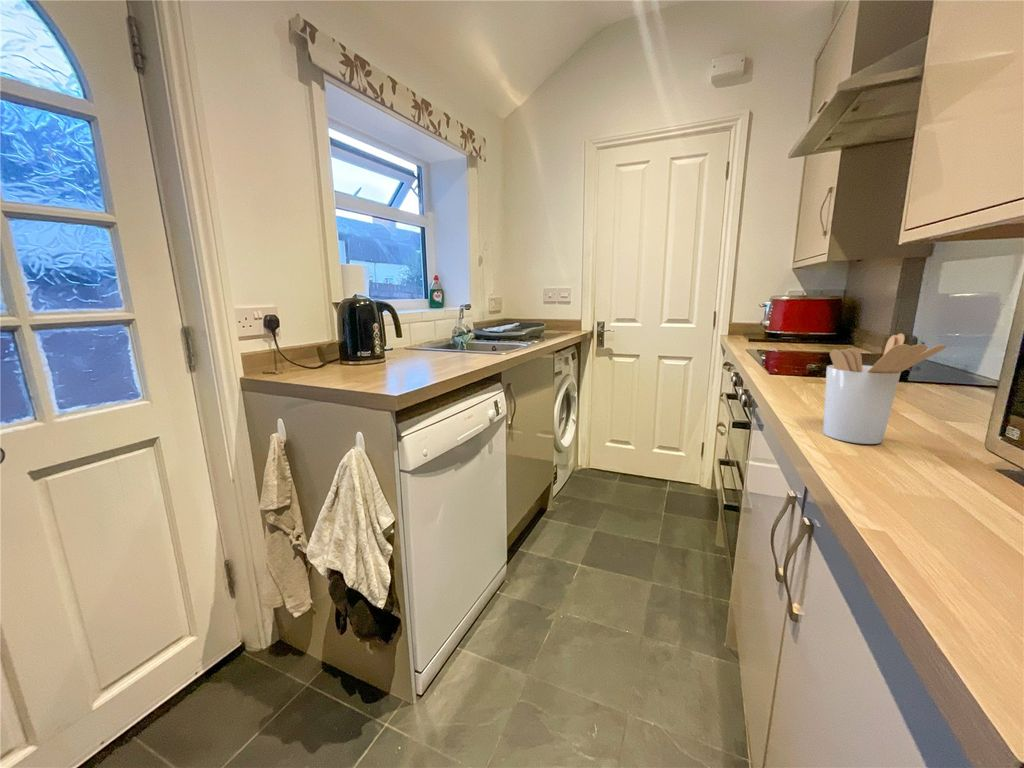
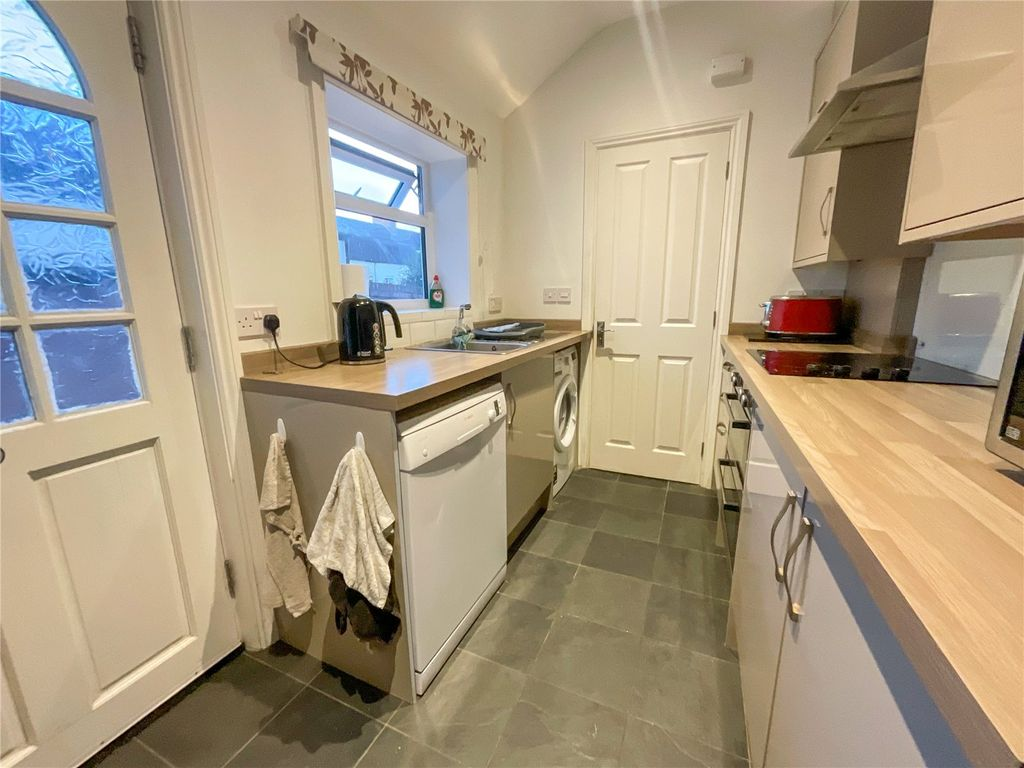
- utensil holder (874, 389)
